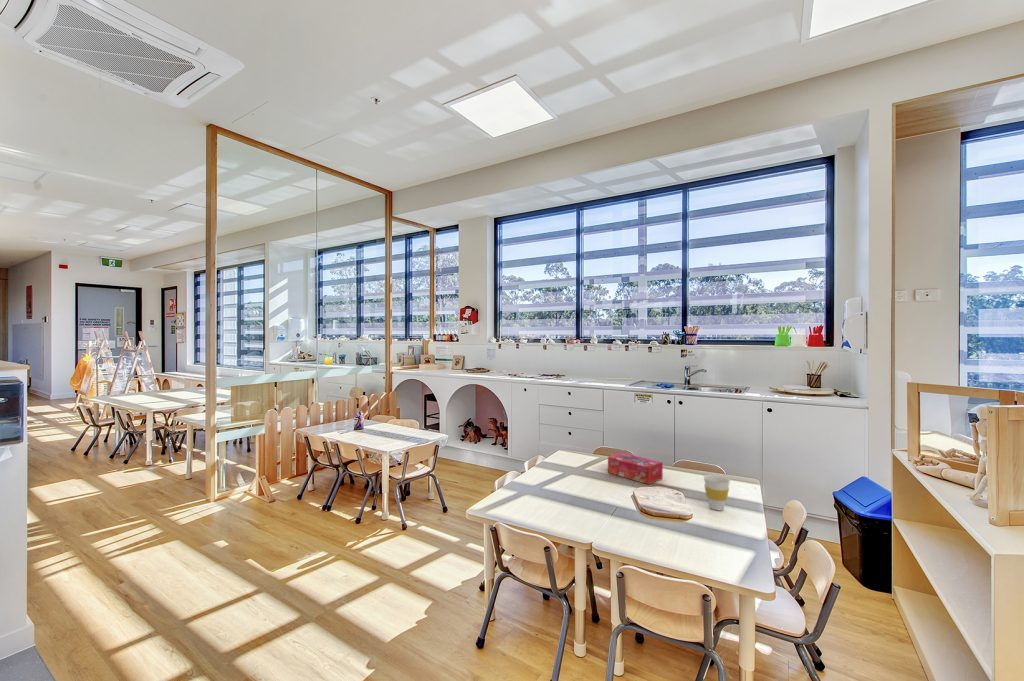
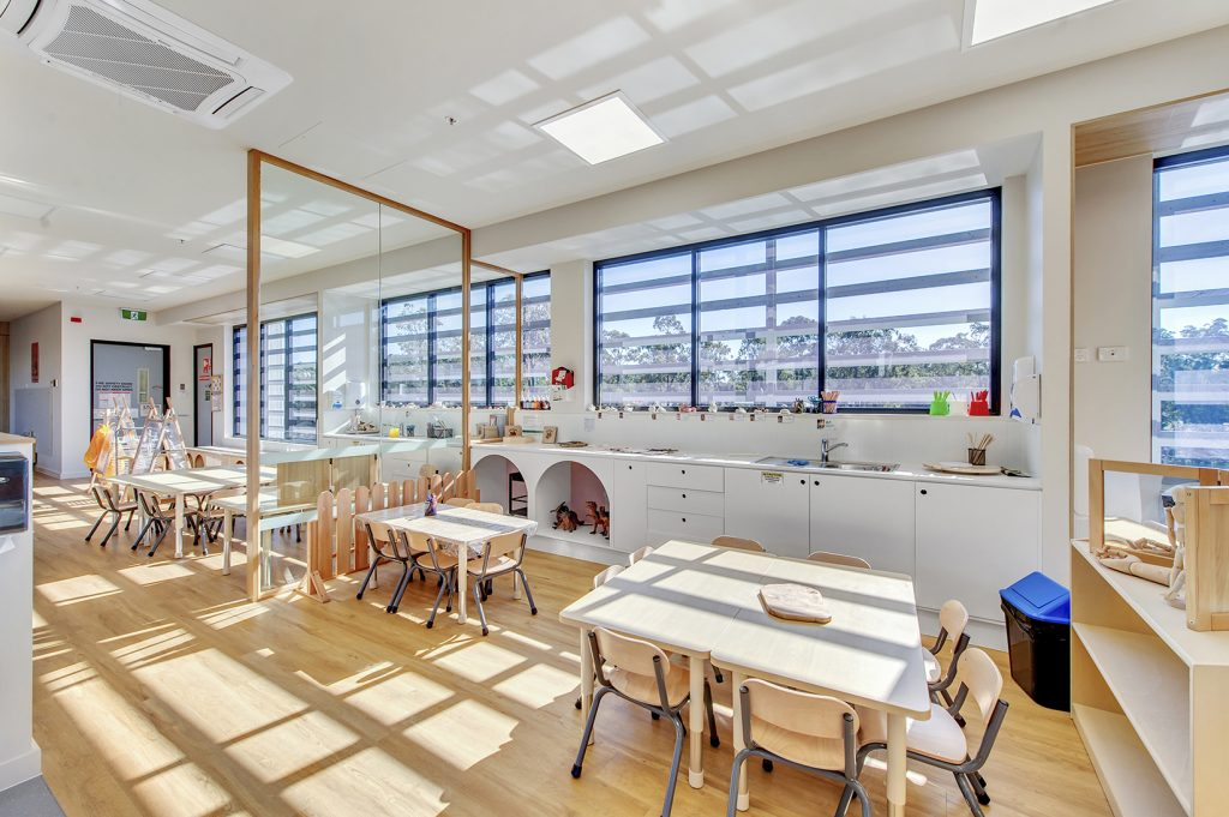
- tissue box (634, 467)
- cup (716, 493)
